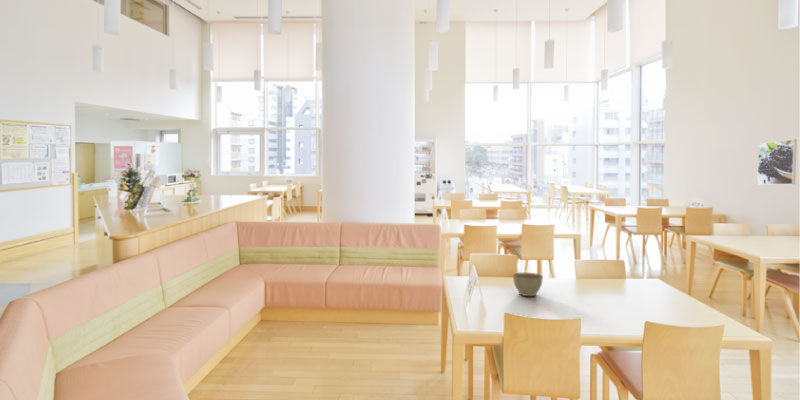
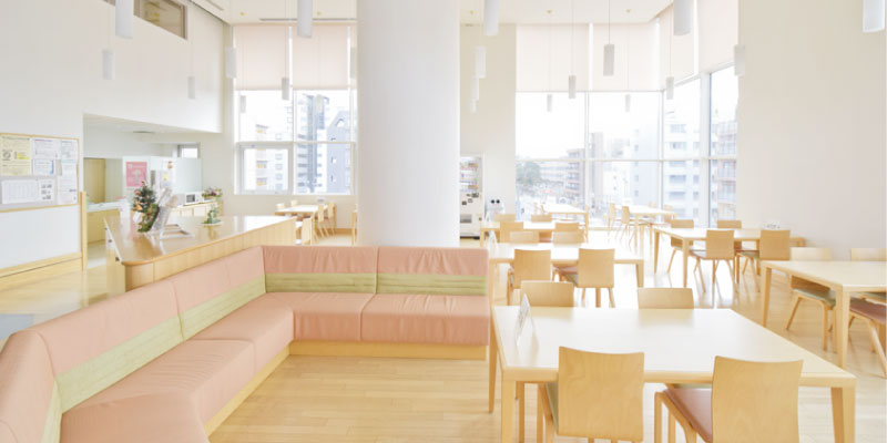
- planter bowl (527, 284)
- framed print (775, 162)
